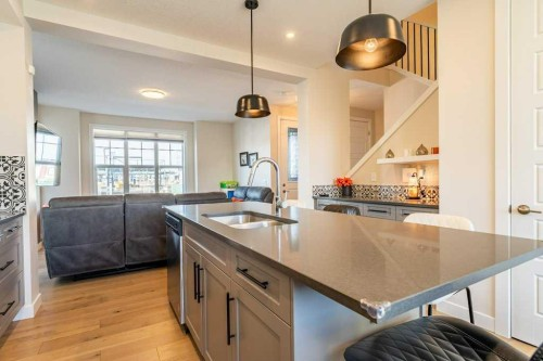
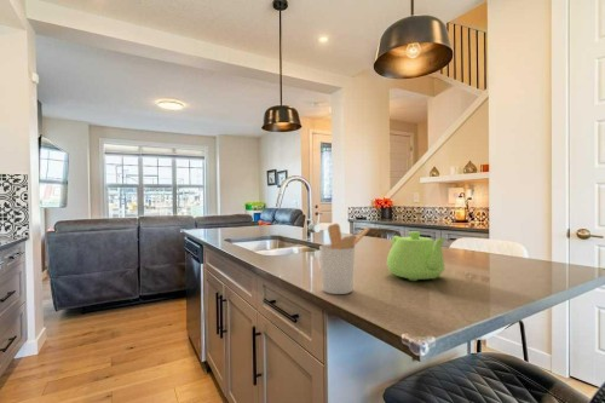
+ utensil holder (346, 257)
+ teapot (416, 254)
